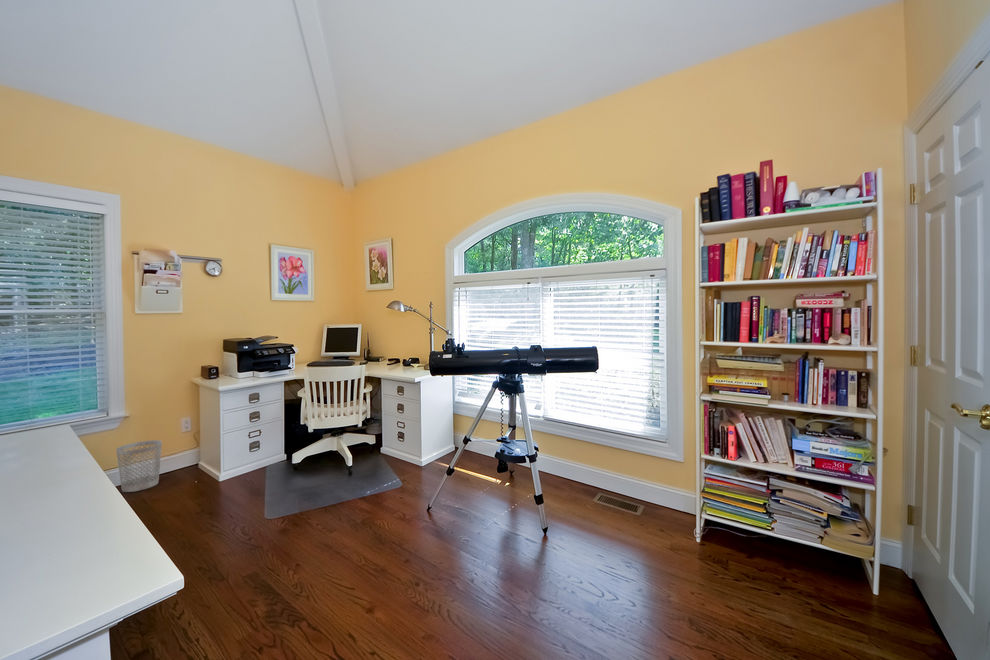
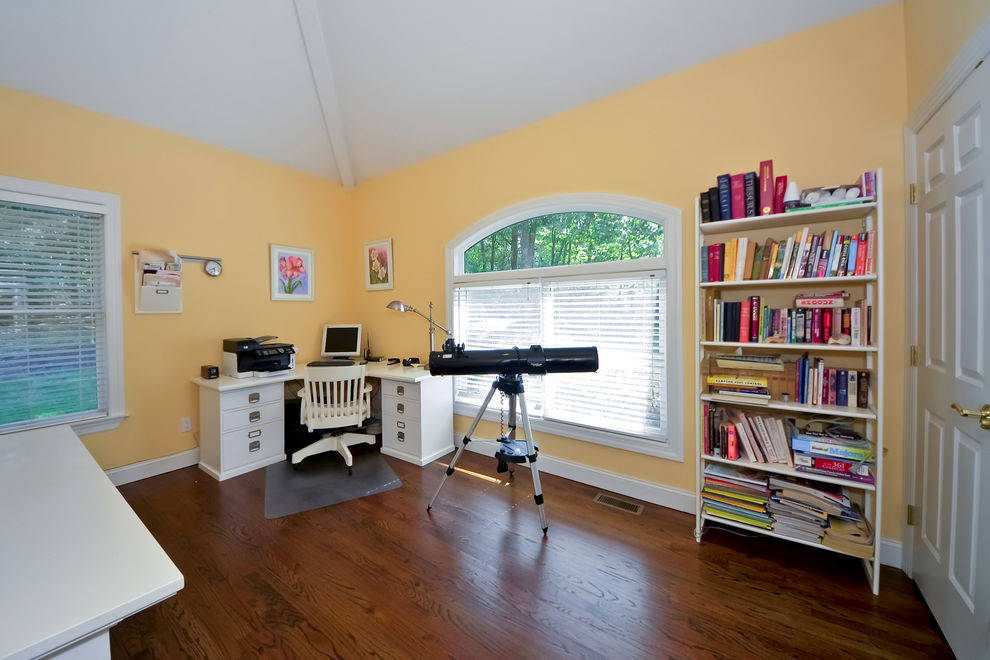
- wastebasket (140, 466)
